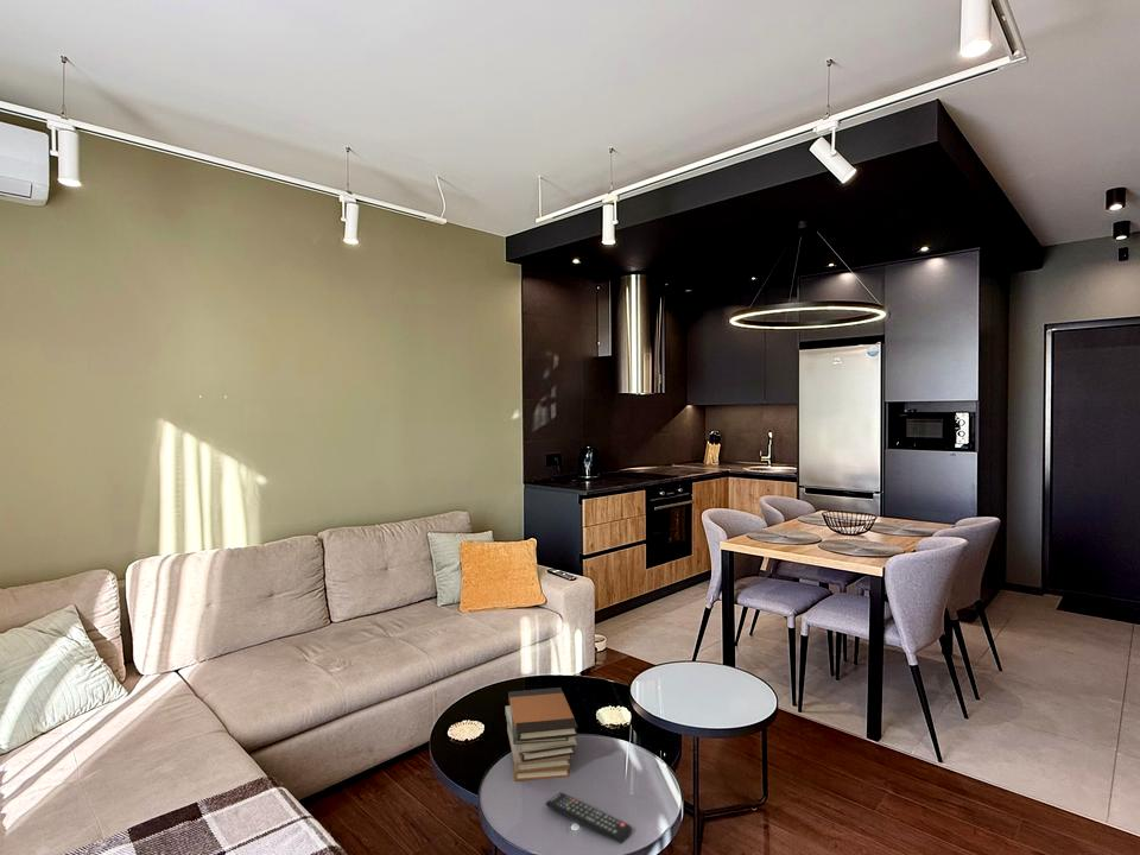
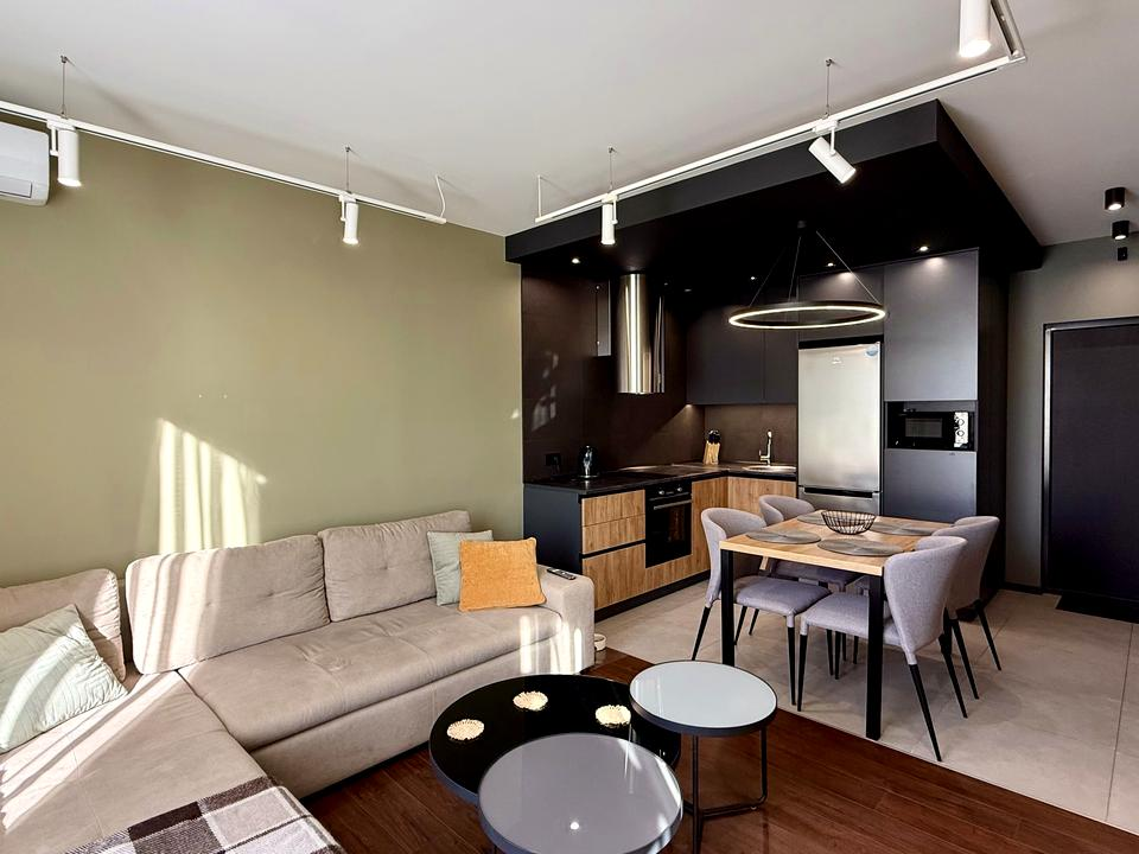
- remote control (587, 816)
- book stack (539, 730)
